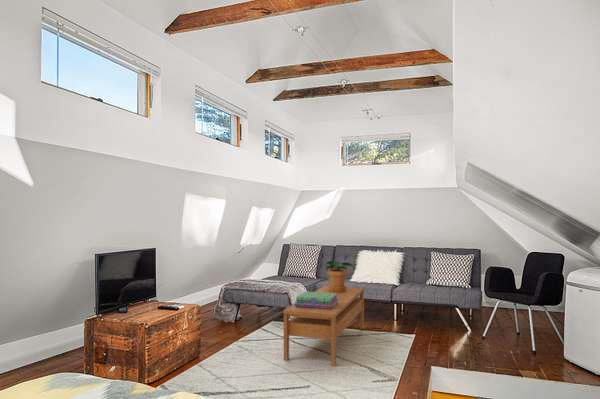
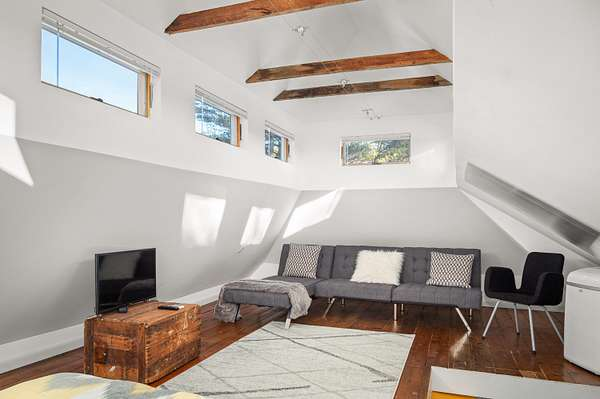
- coffee table (328, 320)
- stack of books (317, 299)
- potted plant (338, 275)
